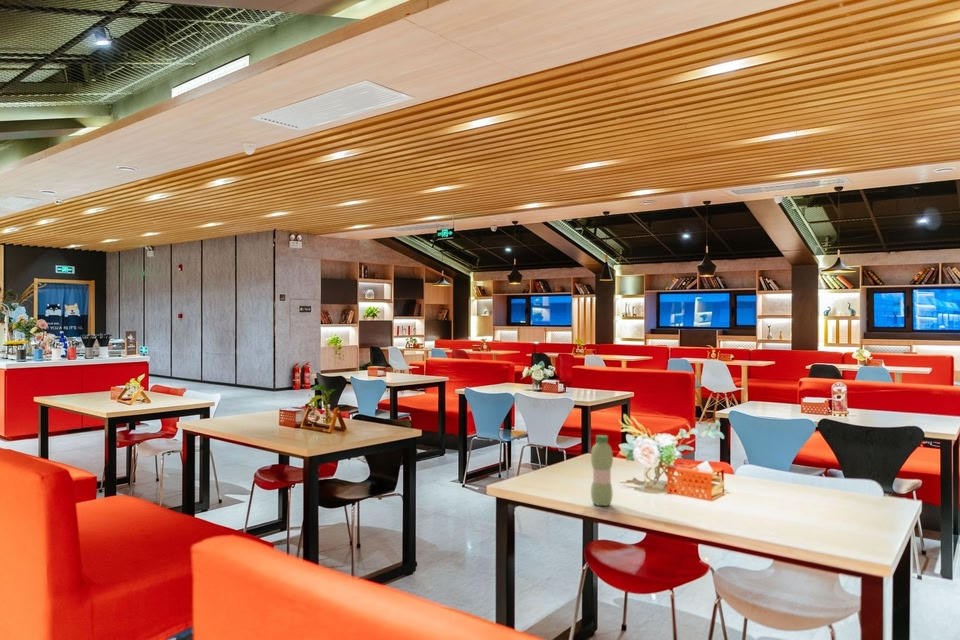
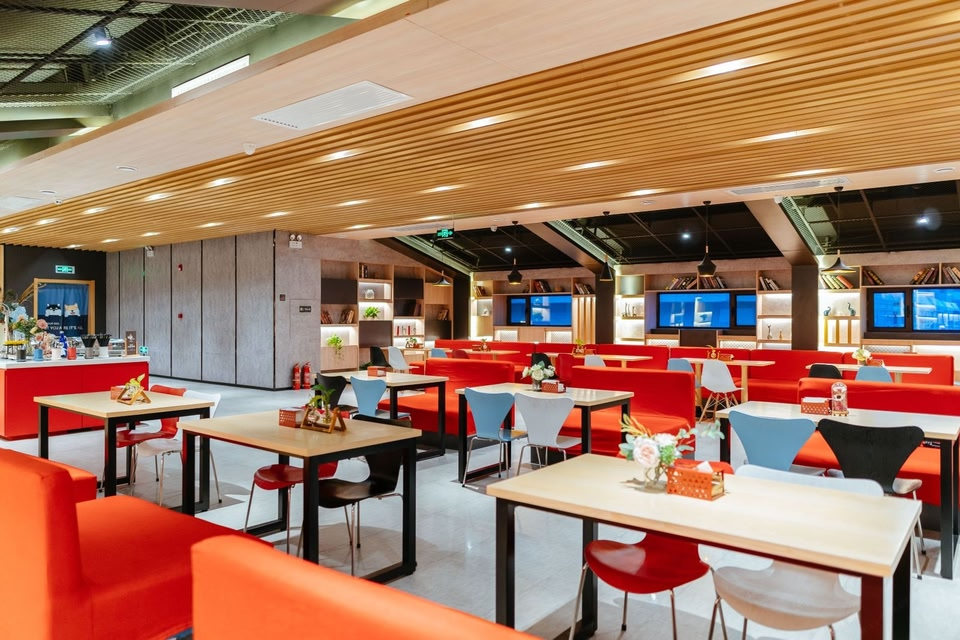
- water bottle (601, 470)
